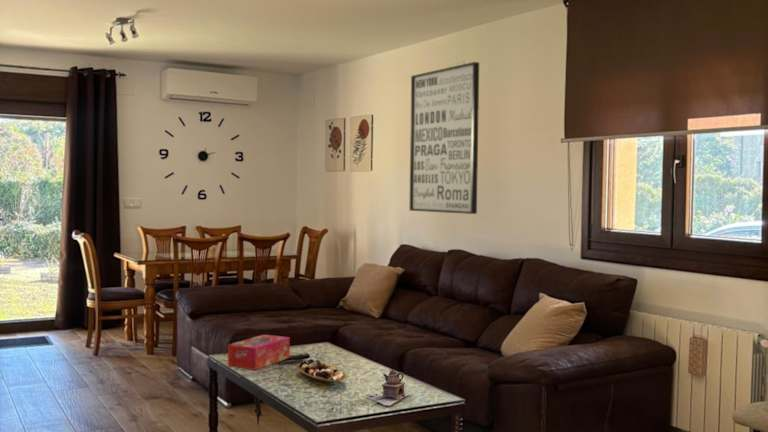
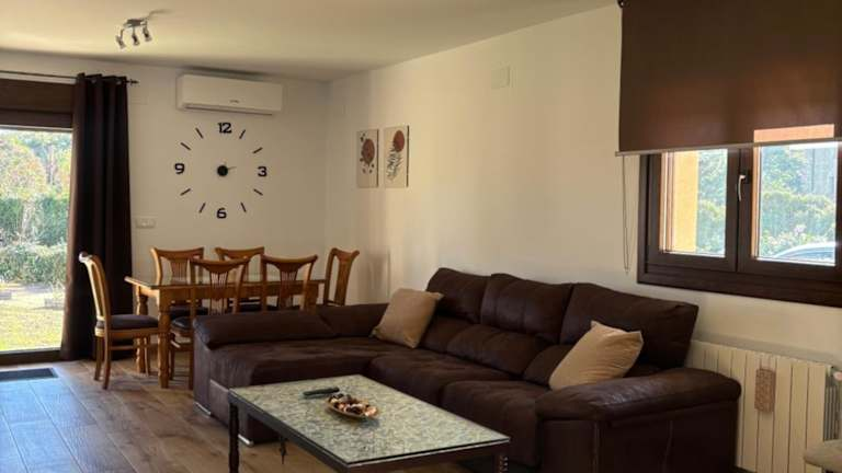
- wall art (442, 141)
- tissue box (259, 351)
- teapot (391, 383)
